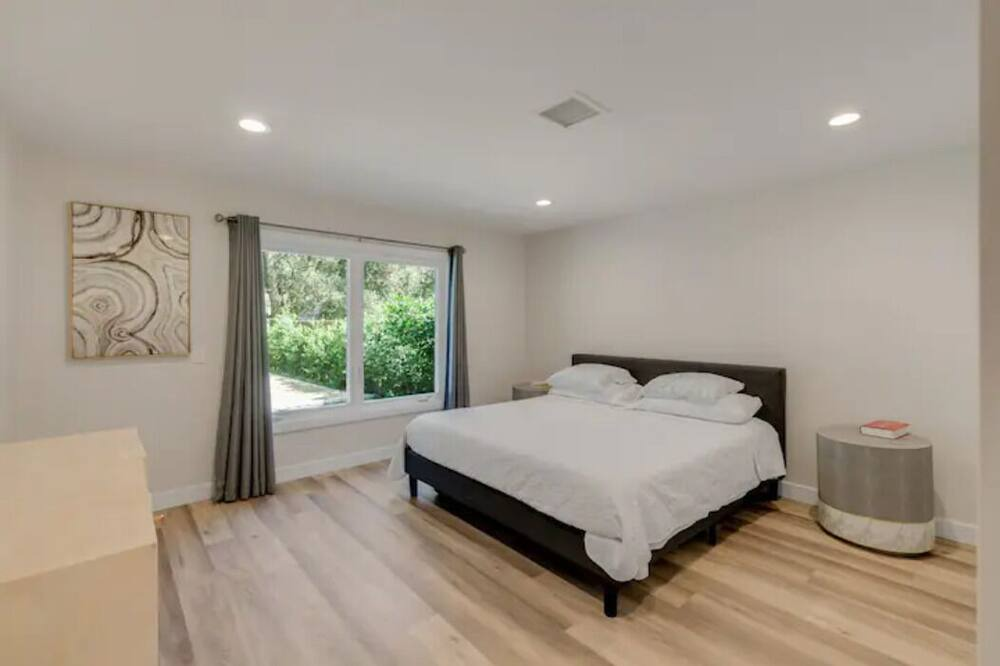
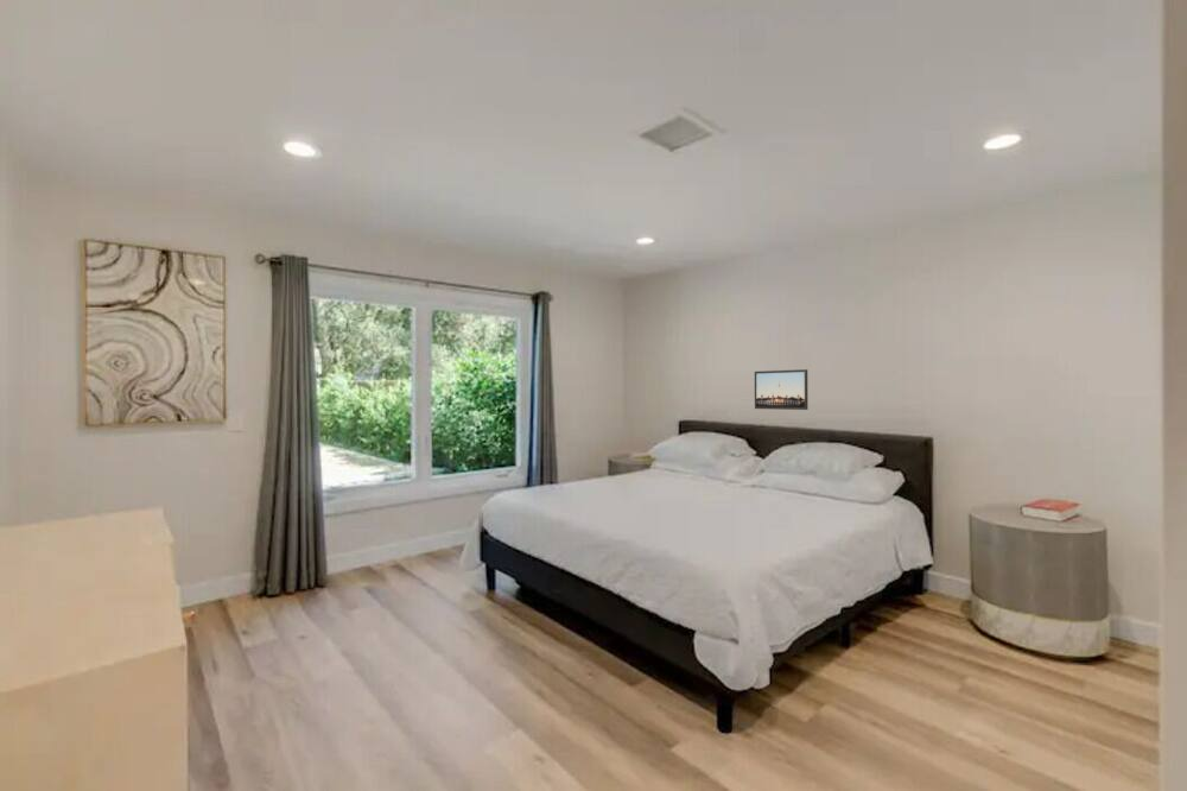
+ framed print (780, 390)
